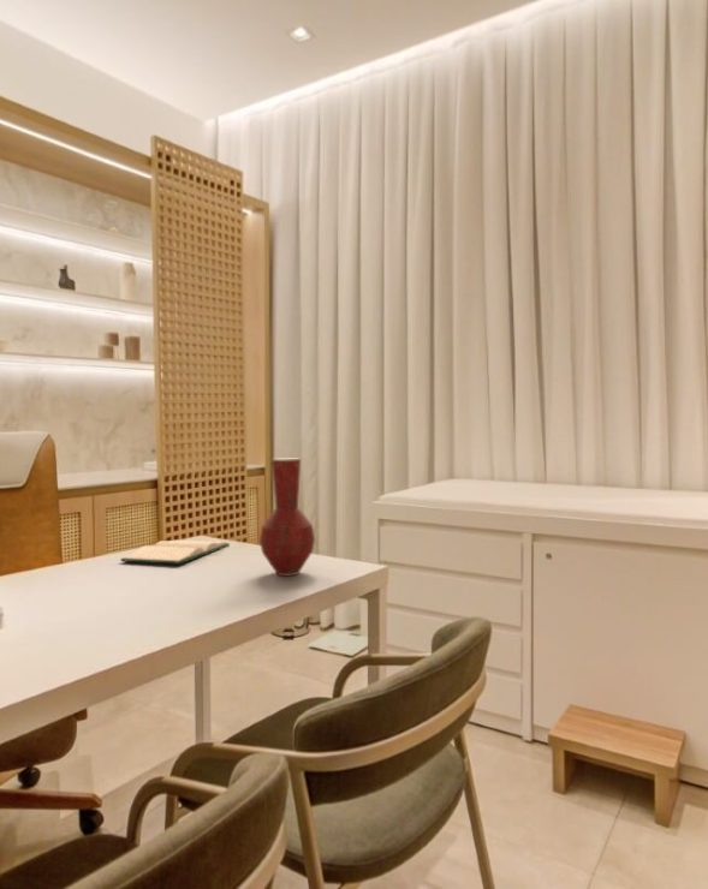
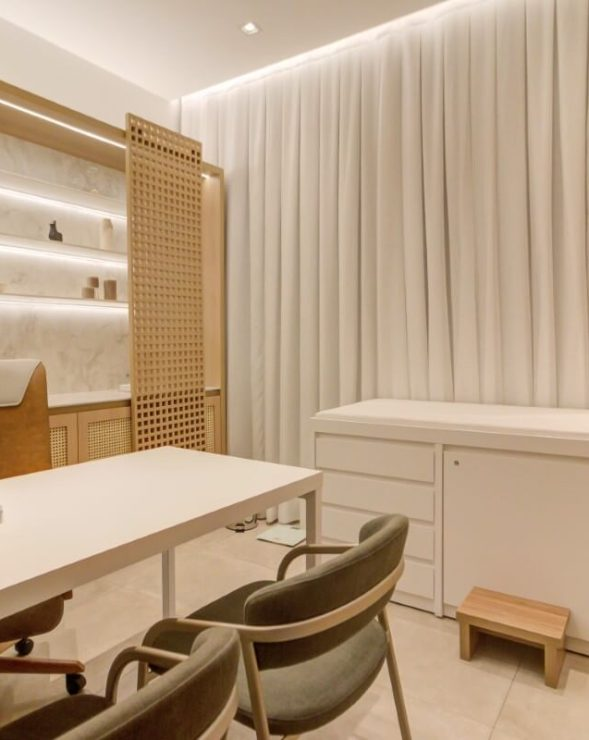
- vase (286, 515)
- hardback book (178, 548)
